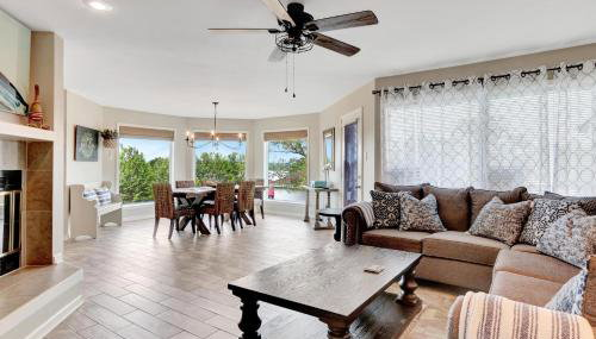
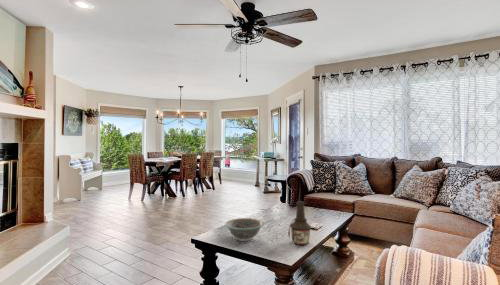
+ bottle (299, 222)
+ bowl (244, 230)
